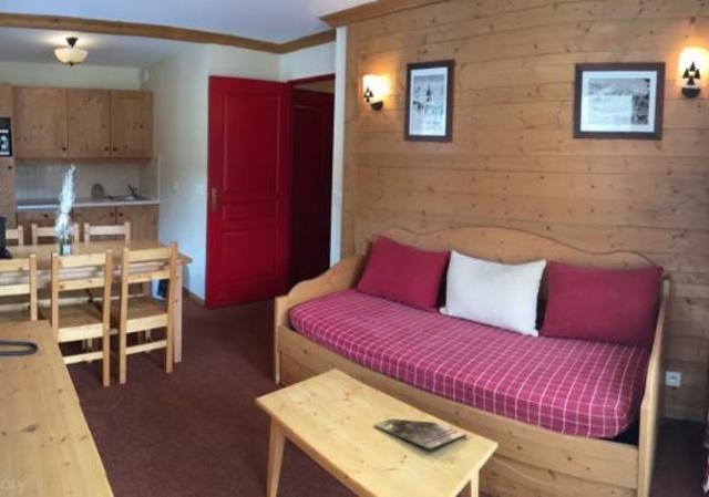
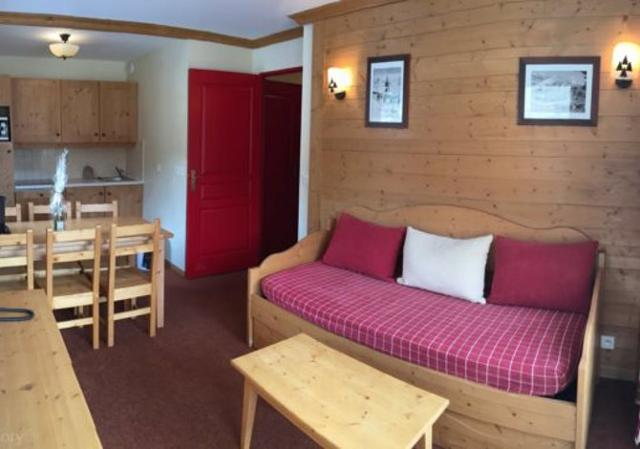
- magazine (419, 429)
